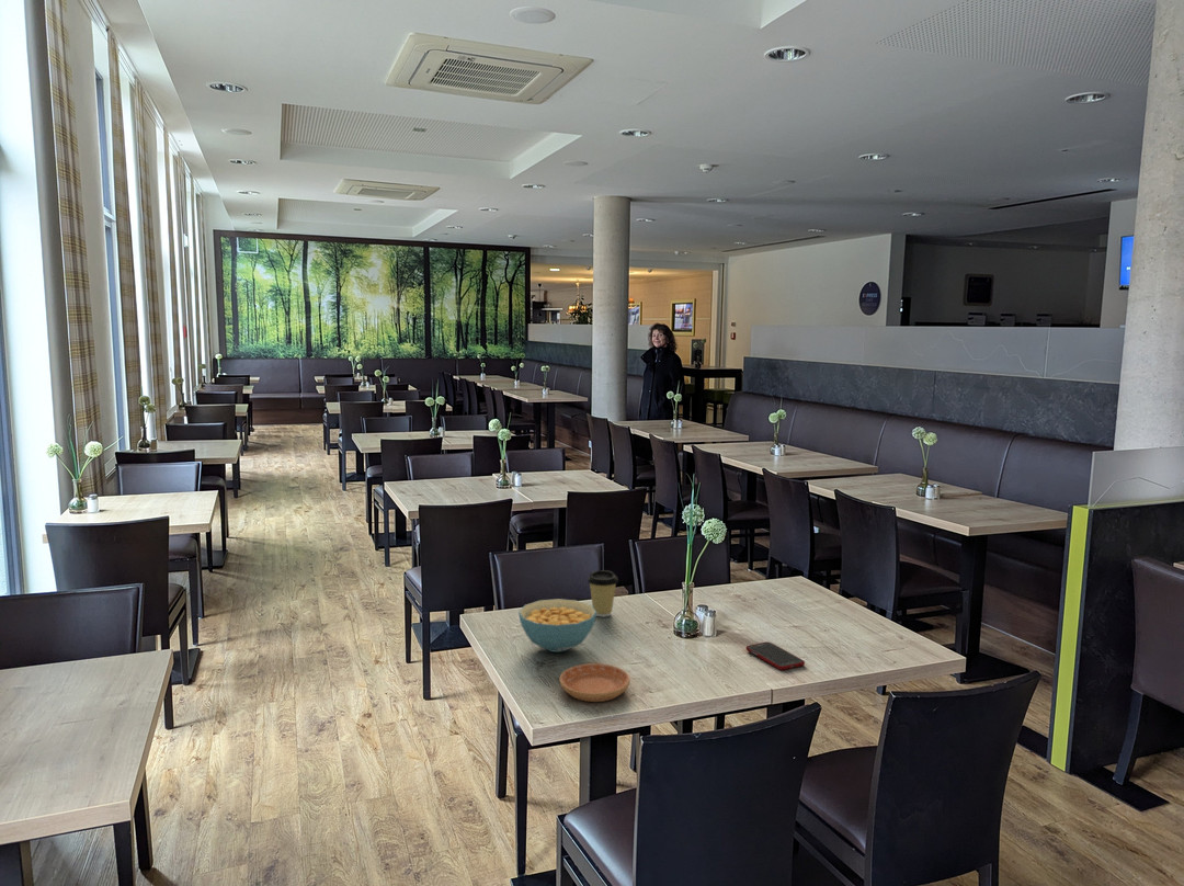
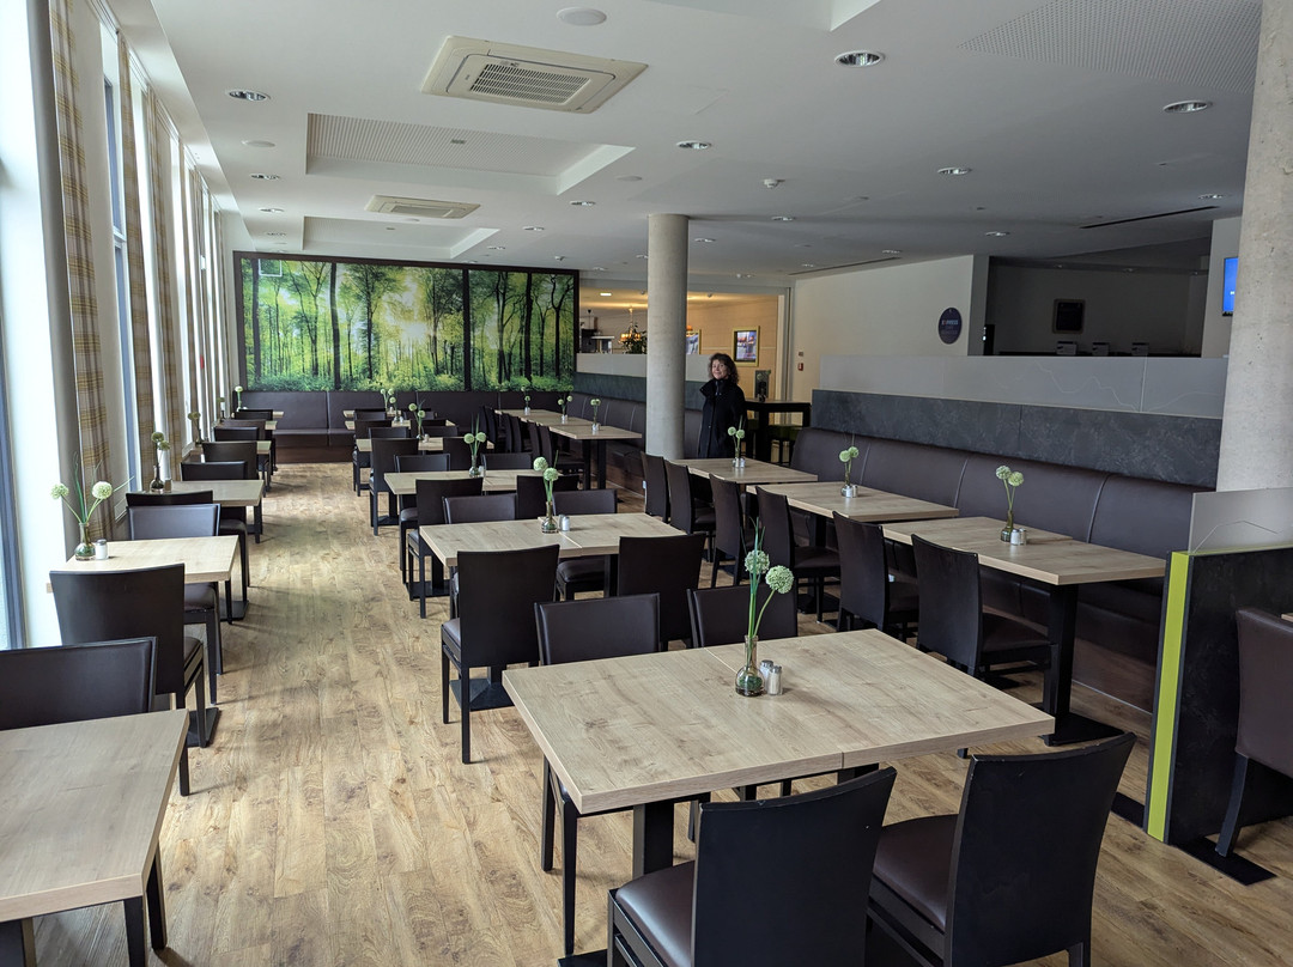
- saucer (594, 683)
- coffee cup (602, 593)
- cereal bowl (557, 629)
- cell phone (774, 655)
